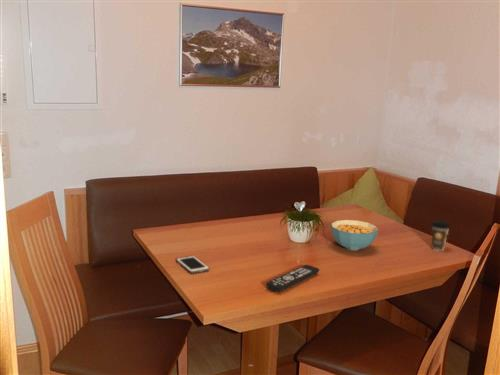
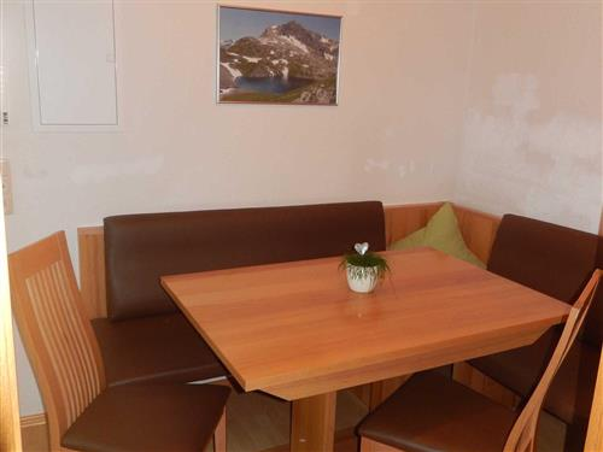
- cell phone (192, 264)
- cereal bowl (353, 237)
- remote control (293, 277)
- coffee cup (439, 235)
